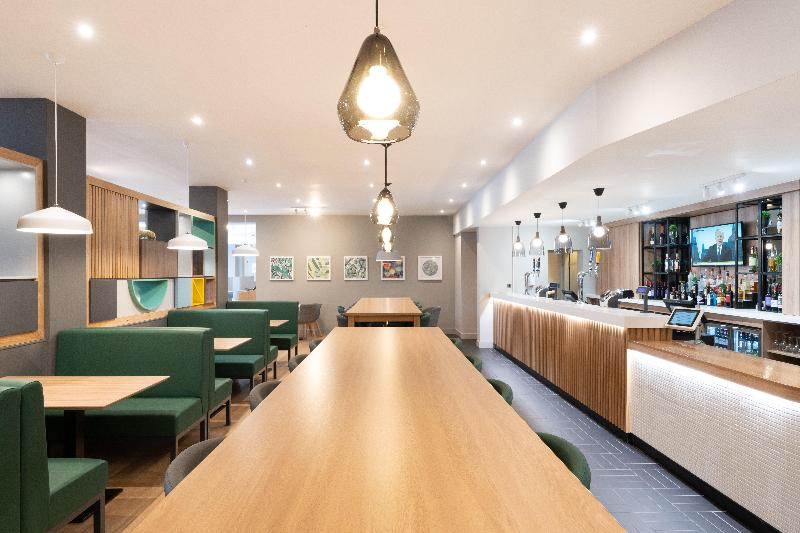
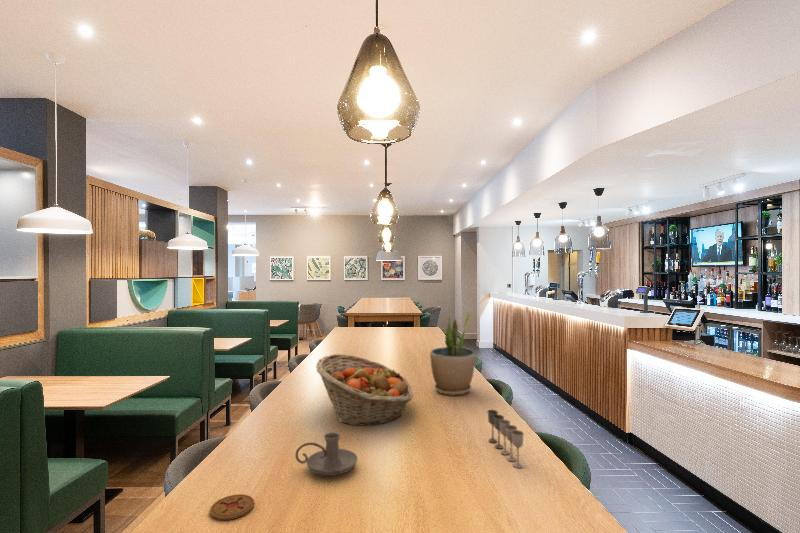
+ potted plant (452, 349)
+ candle holder (326, 451)
+ fruit basket (365, 385)
+ wine glass (504, 436)
+ coaster (232, 506)
